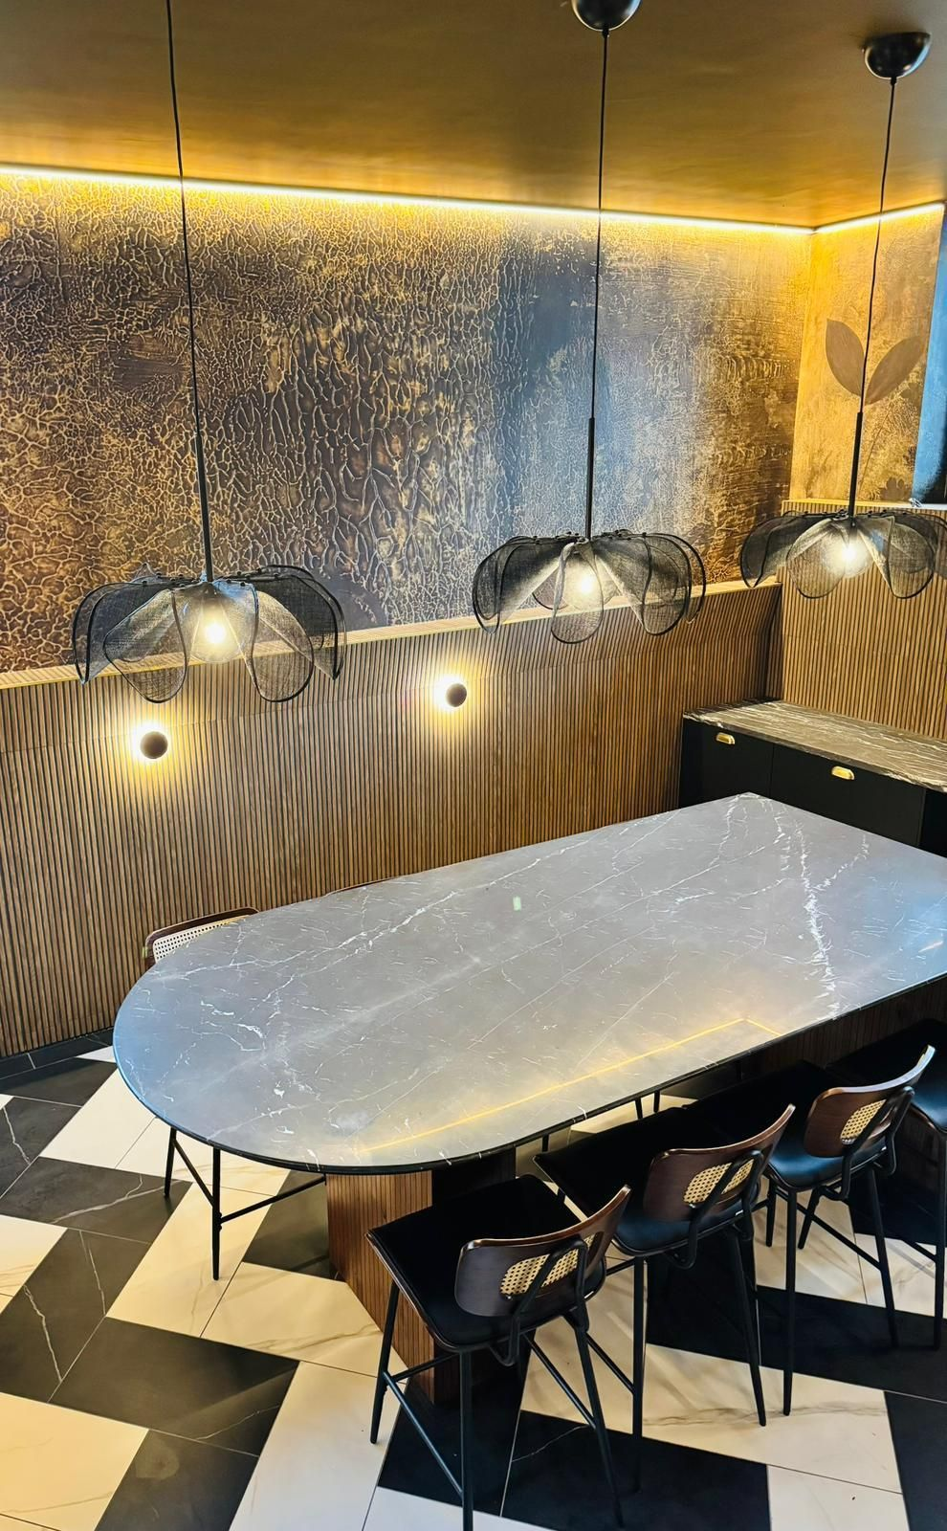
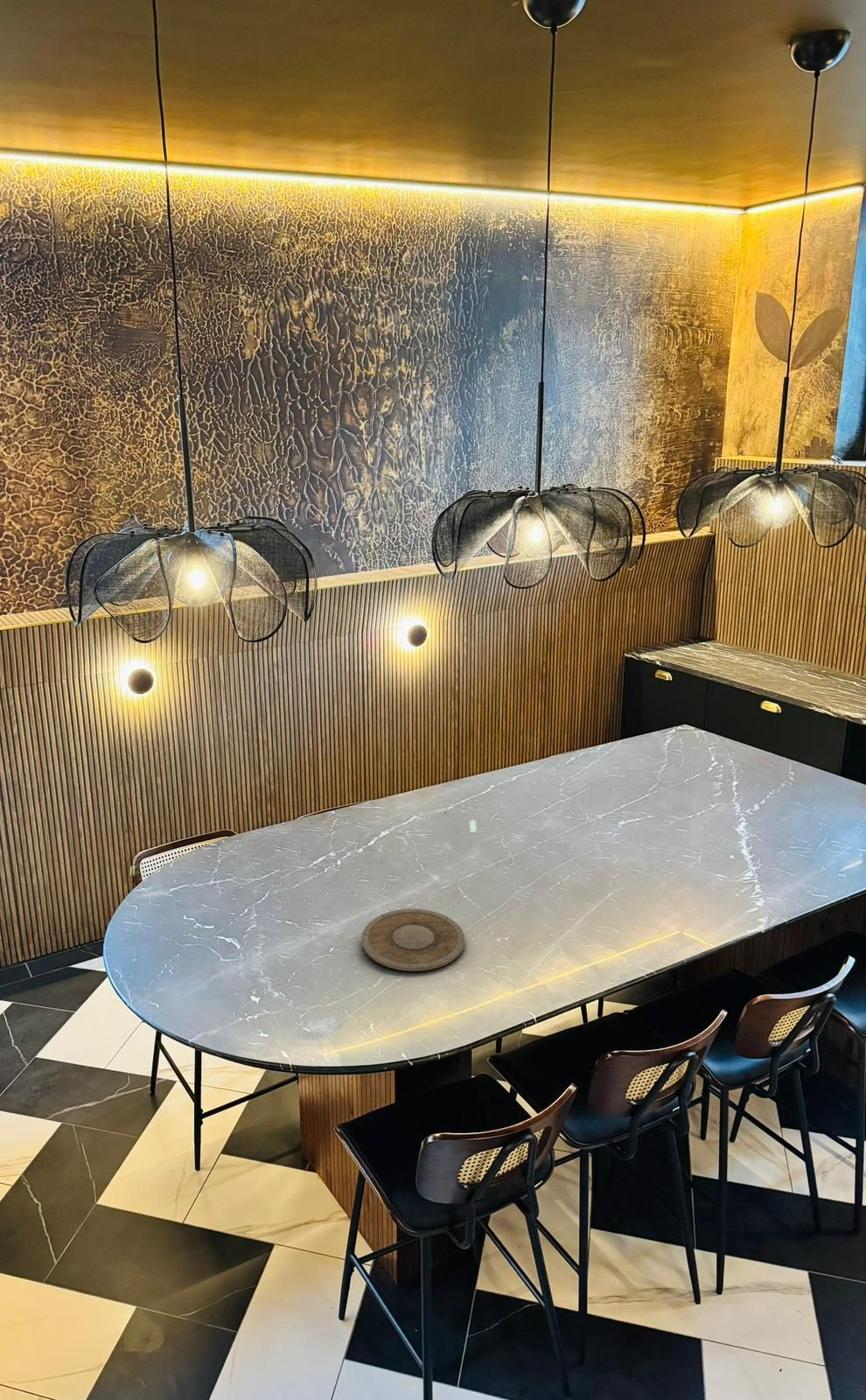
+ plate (413, 937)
